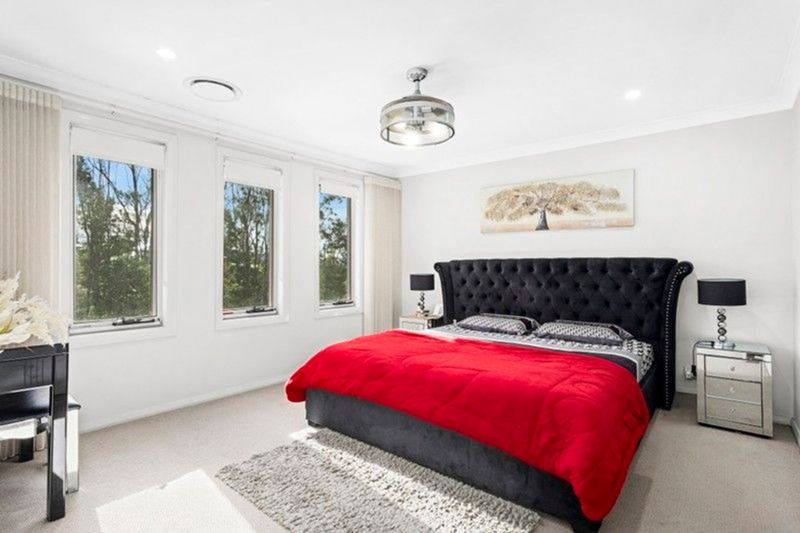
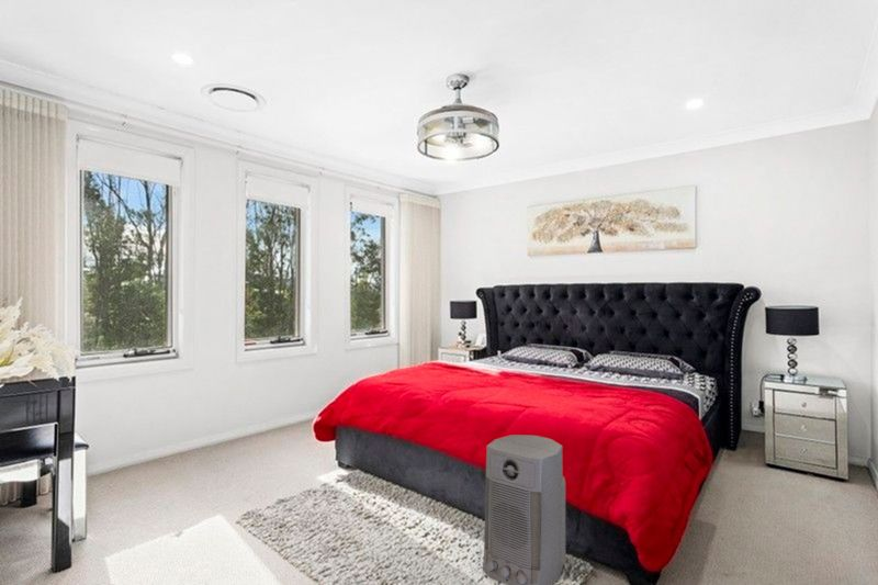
+ air purifier (526, 505)
